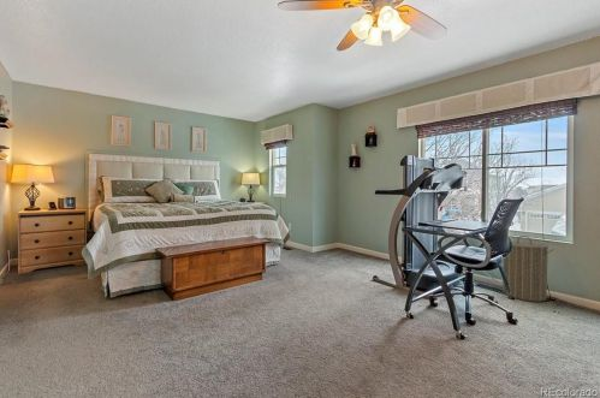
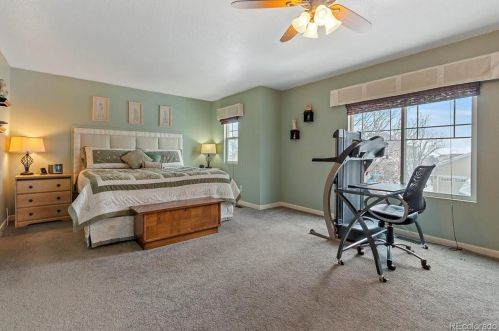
- laundry hamper (524, 265)
